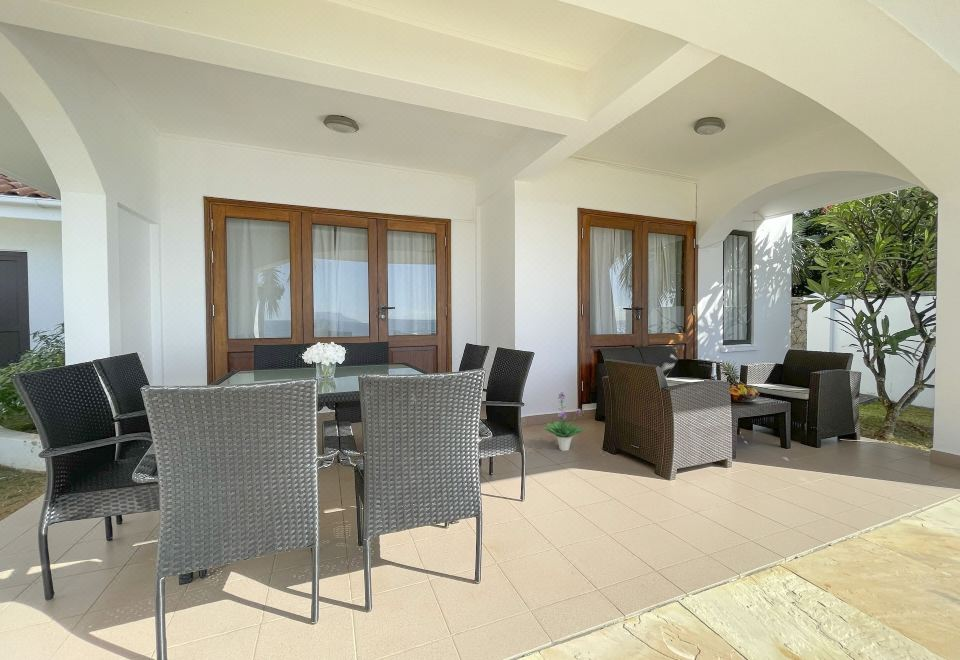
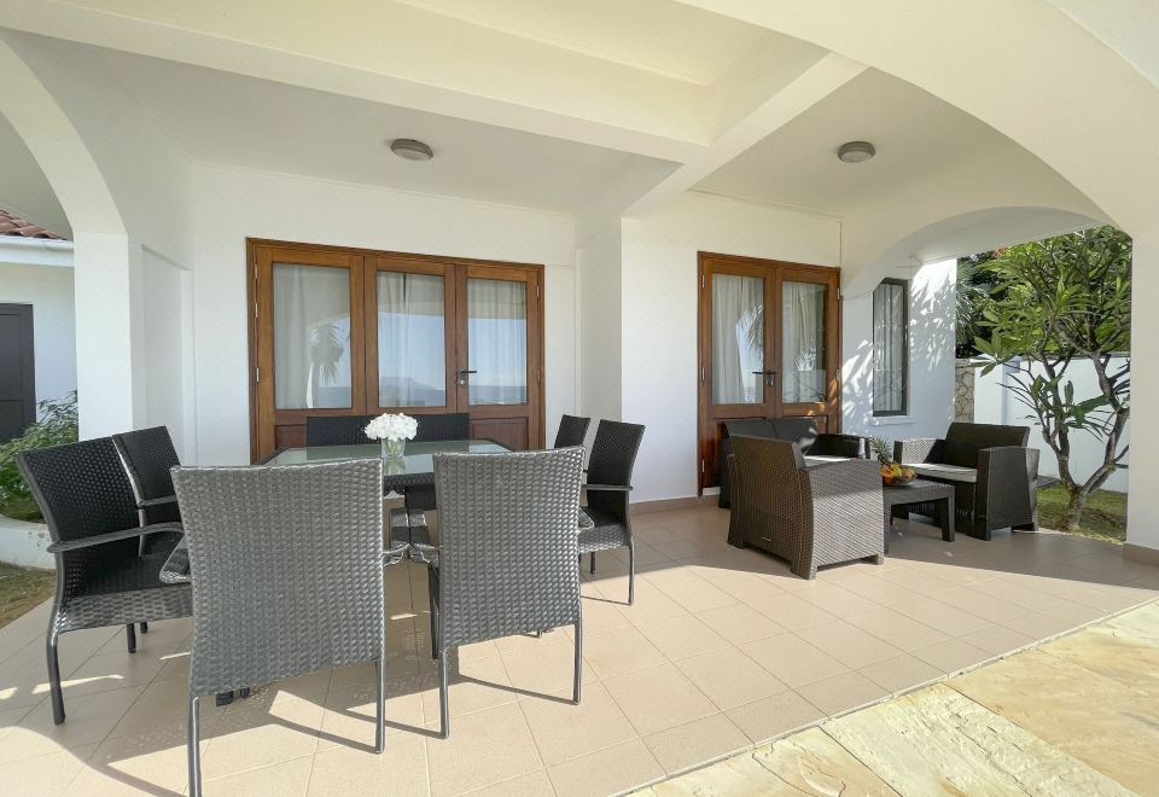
- potted plant (563, 421)
